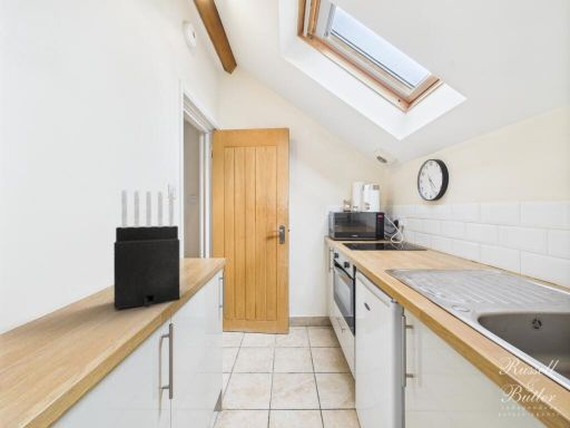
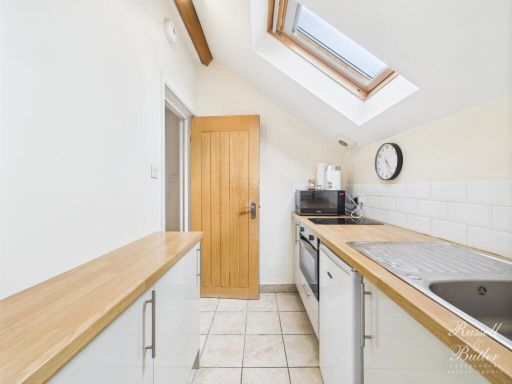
- knife block (148, 245)
